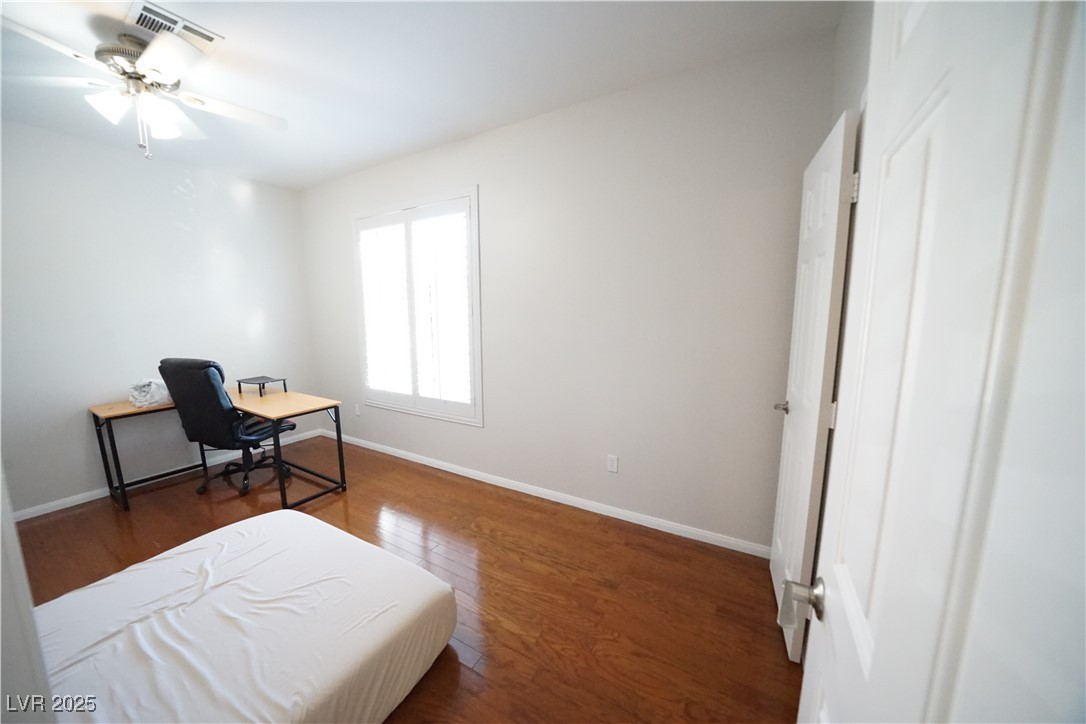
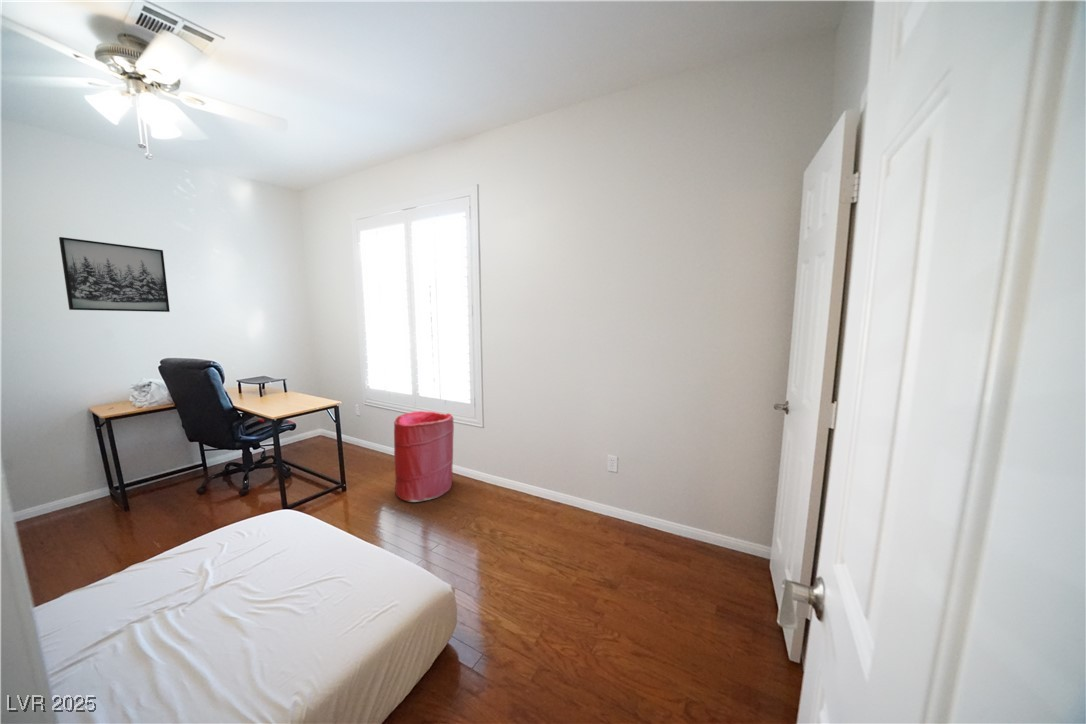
+ laundry hamper (425, 451)
+ wall art (119, 277)
